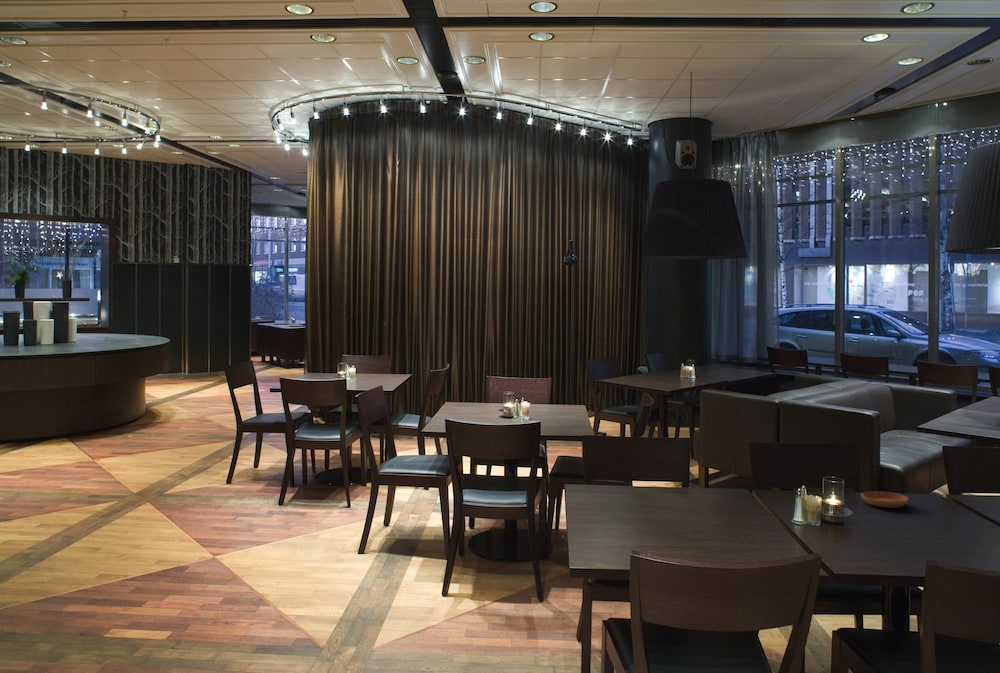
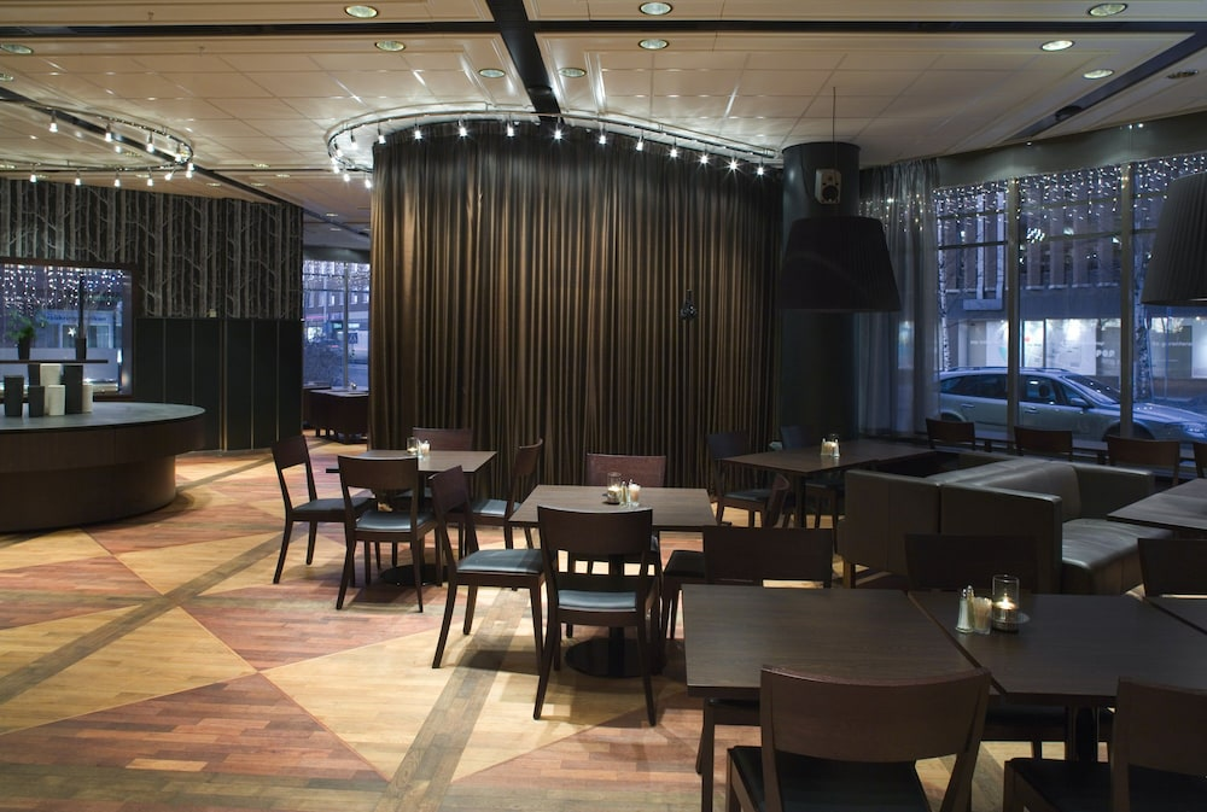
- saucer (884, 499)
